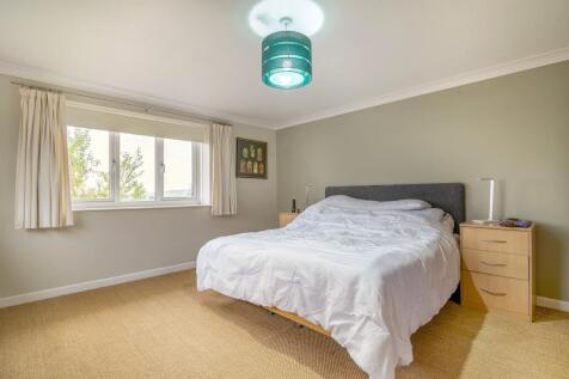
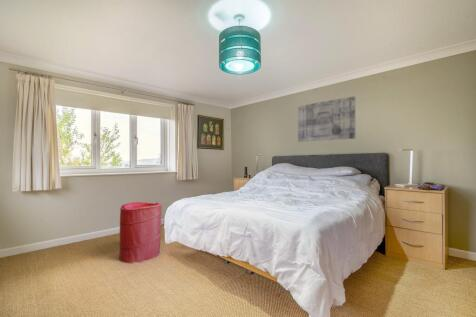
+ laundry hamper (141, 228)
+ wall art (324, 121)
